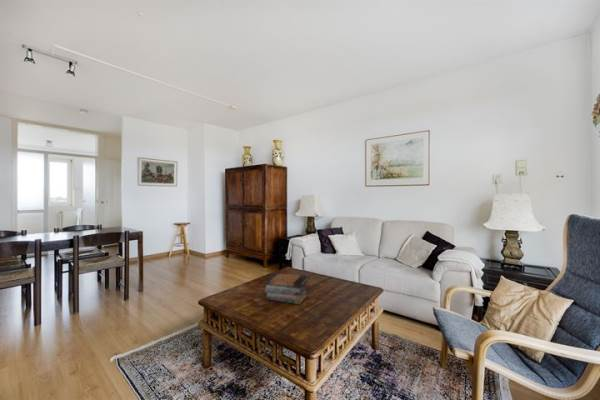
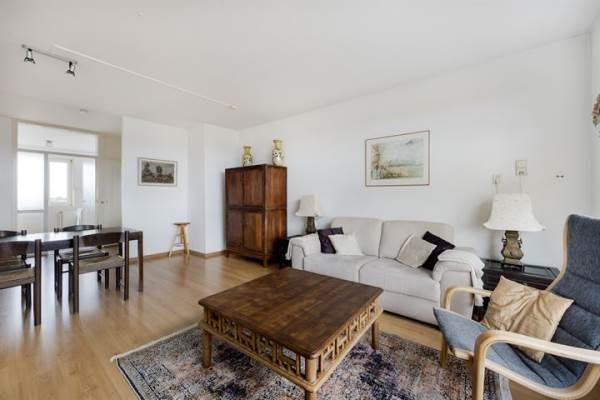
- book stack (286, 287)
